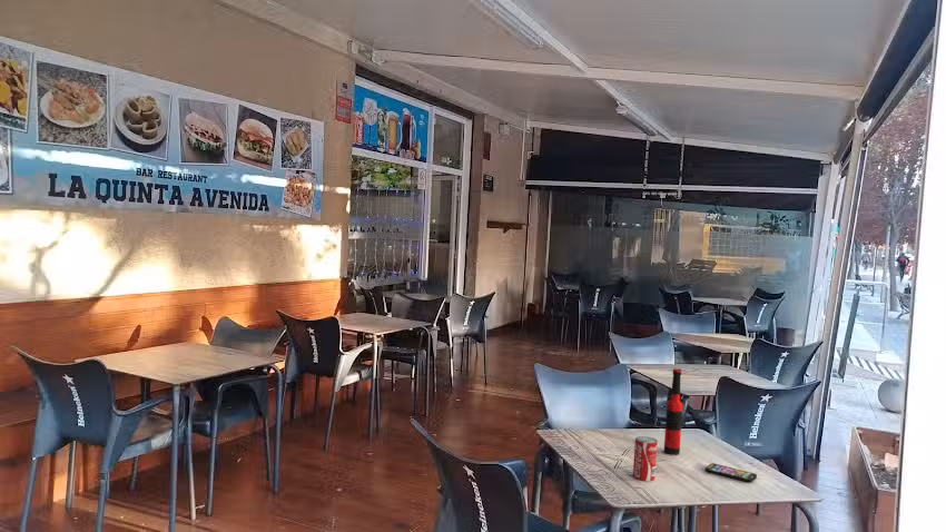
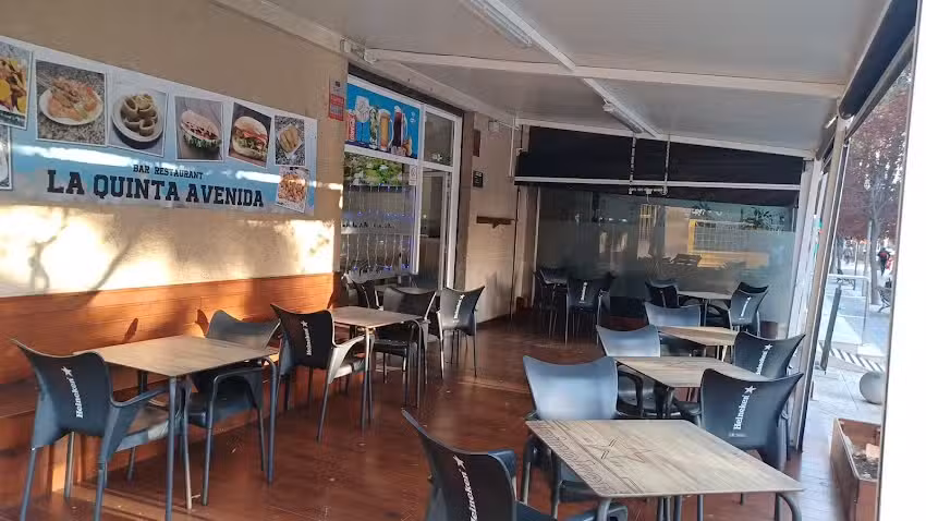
- smartphone (730, 472)
- beer bottle (674, 411)
- beverage can (644, 457)
